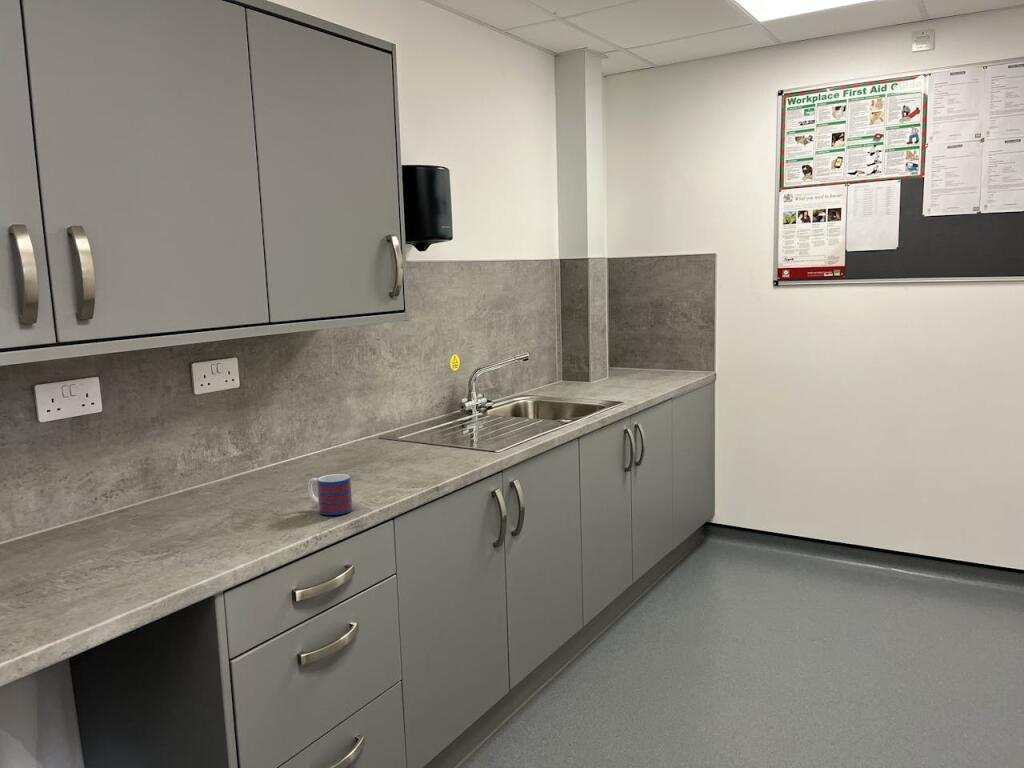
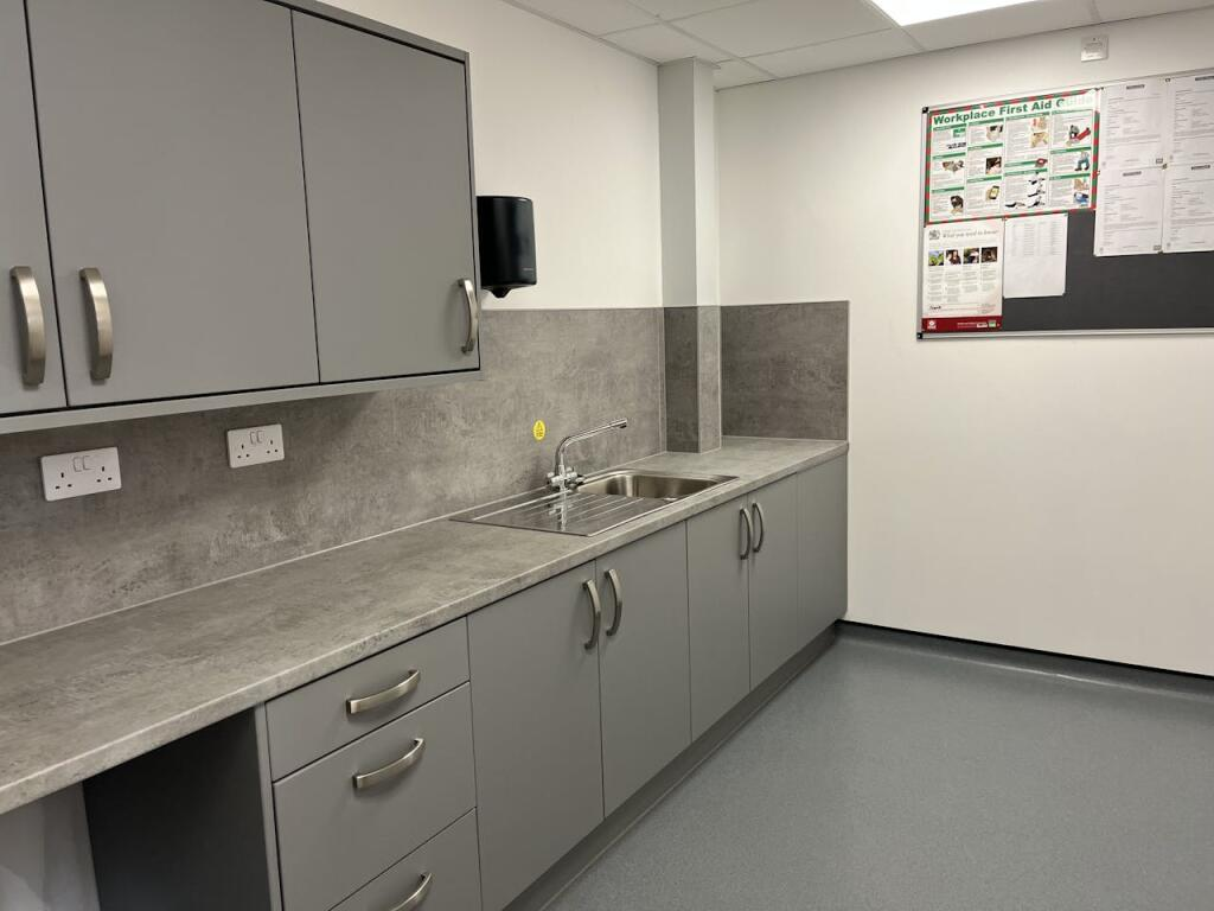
- mug (328, 493)
